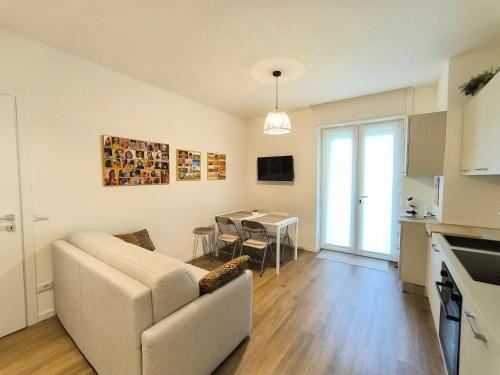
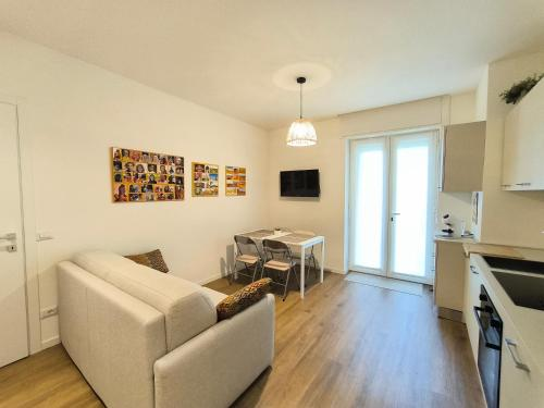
- side table (203, 246)
